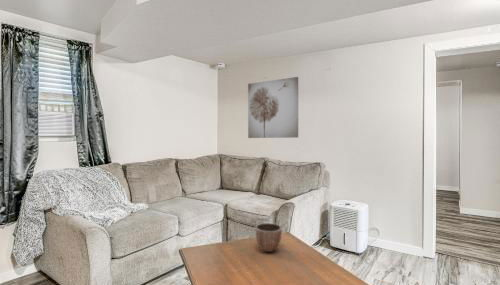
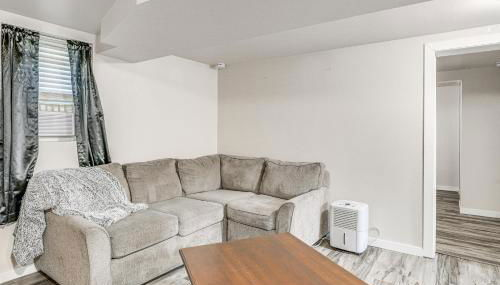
- decorative bowl (268, 238)
- wall art (271, 109)
